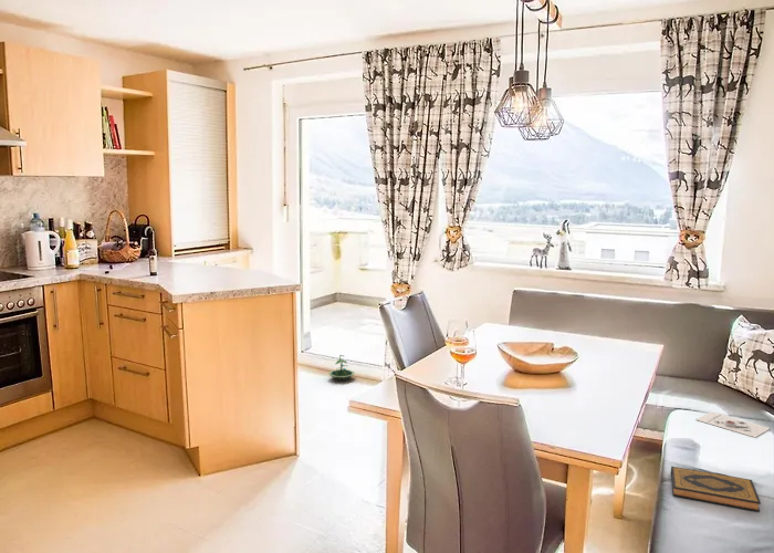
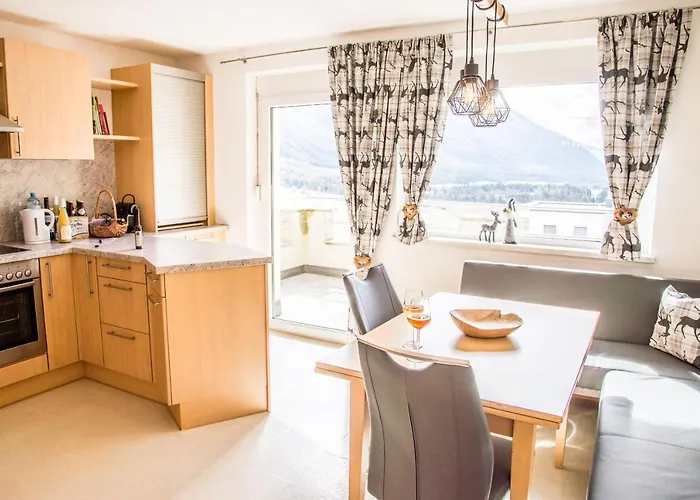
- terrarium (342, 359)
- hardback book (712, 487)
- architectural model (732, 421)
